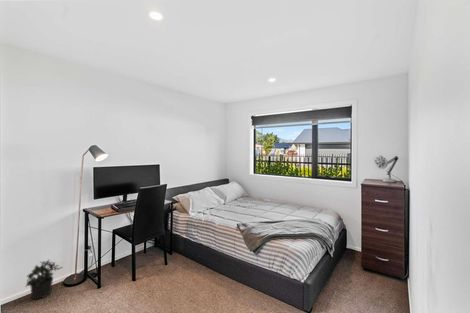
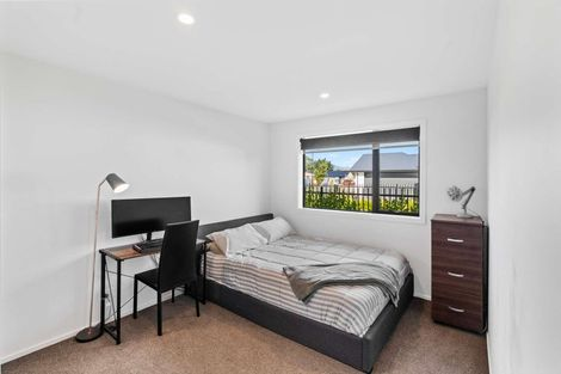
- potted plant (43, 277)
